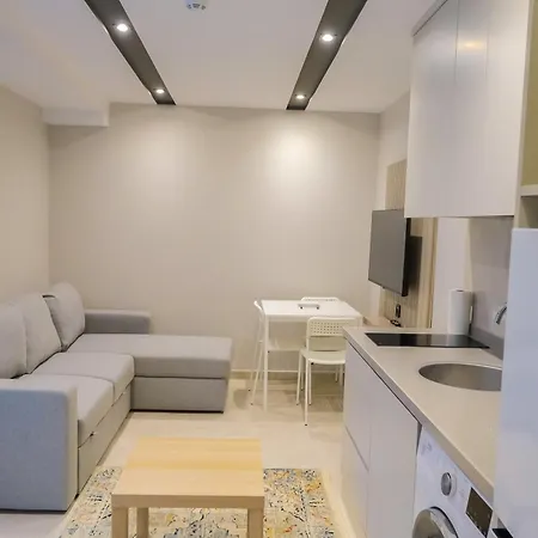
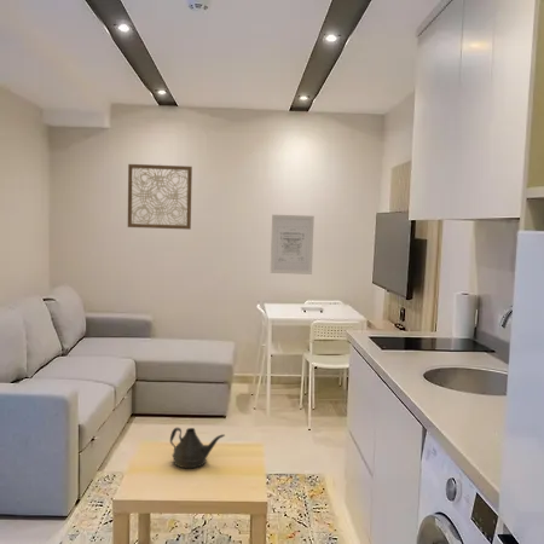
+ wall art (291, 244)
+ wall art (161, 198)
+ teapot (196, 446)
